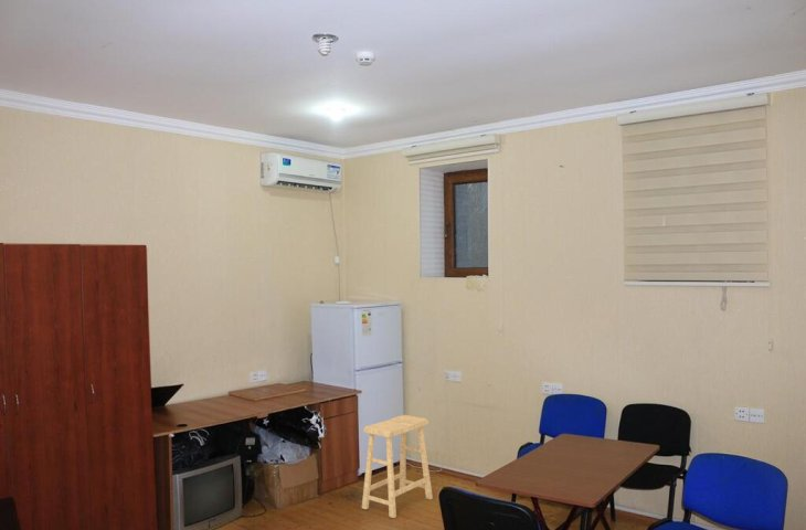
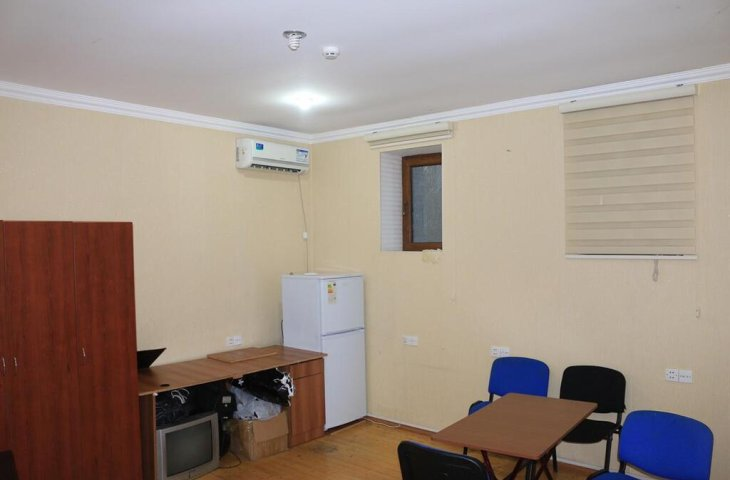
- stool (400, 463)
